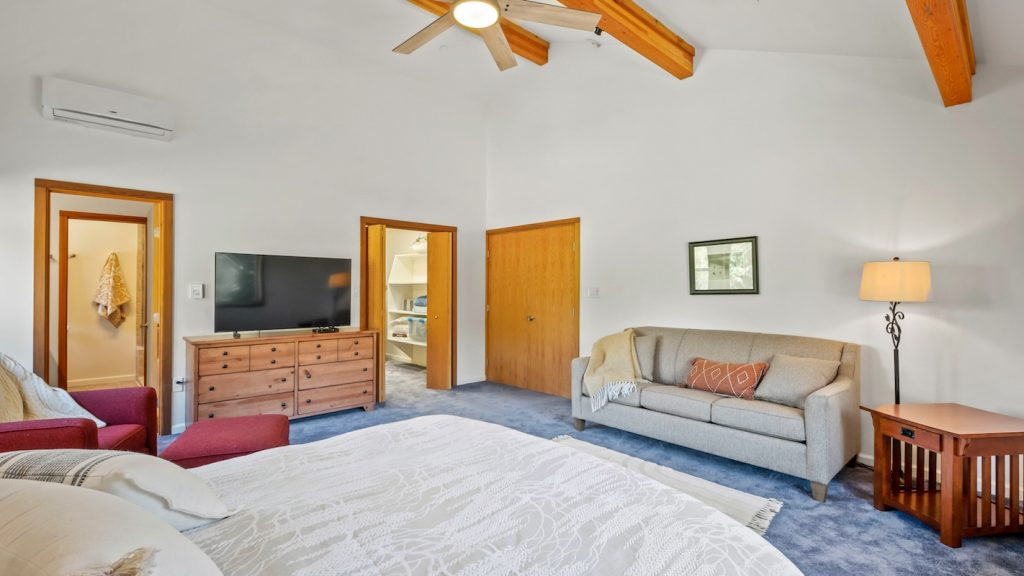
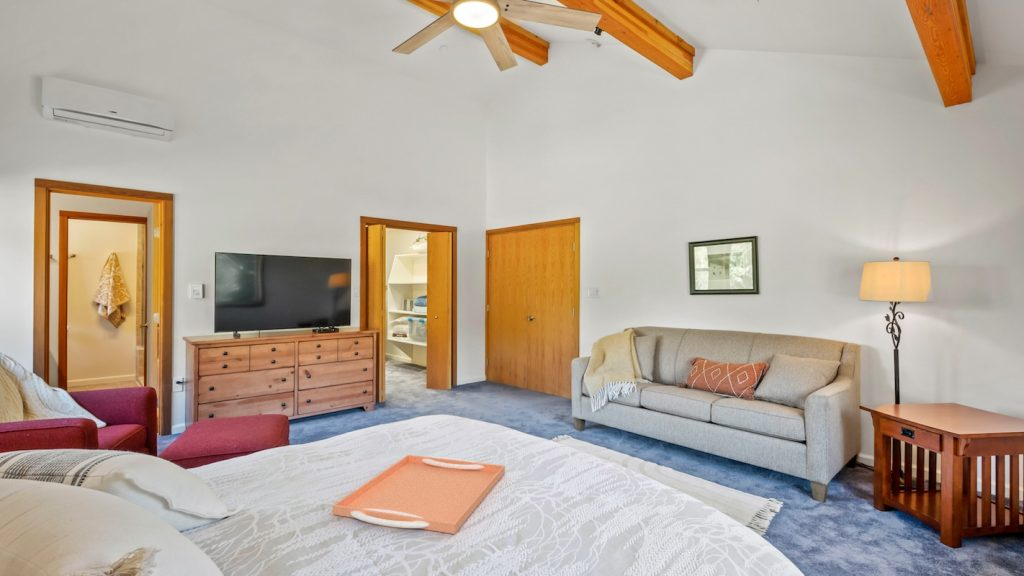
+ serving tray (427, 487)
